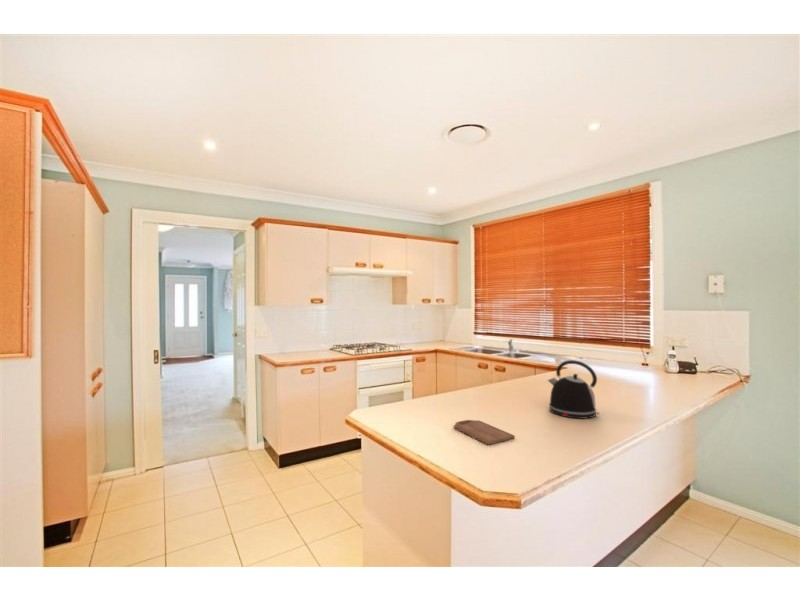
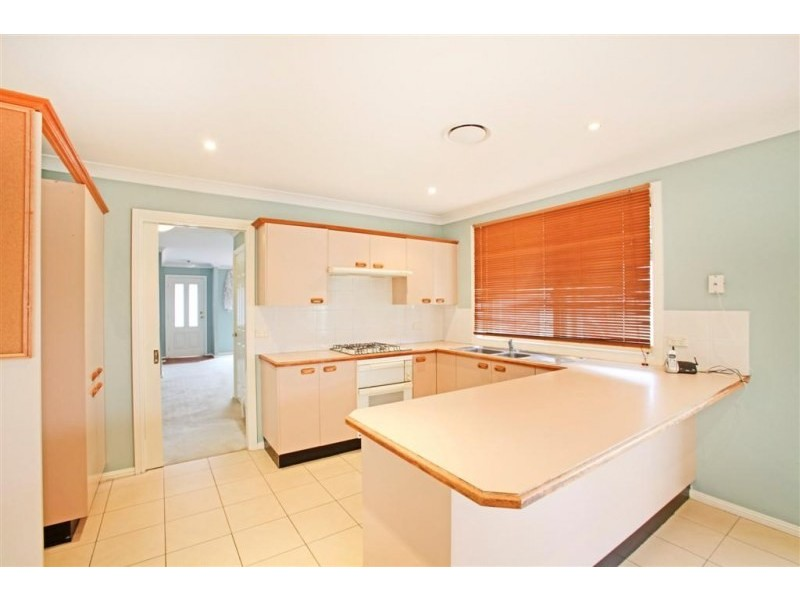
- kettle (572, 386)
- cutting board (480, 430)
